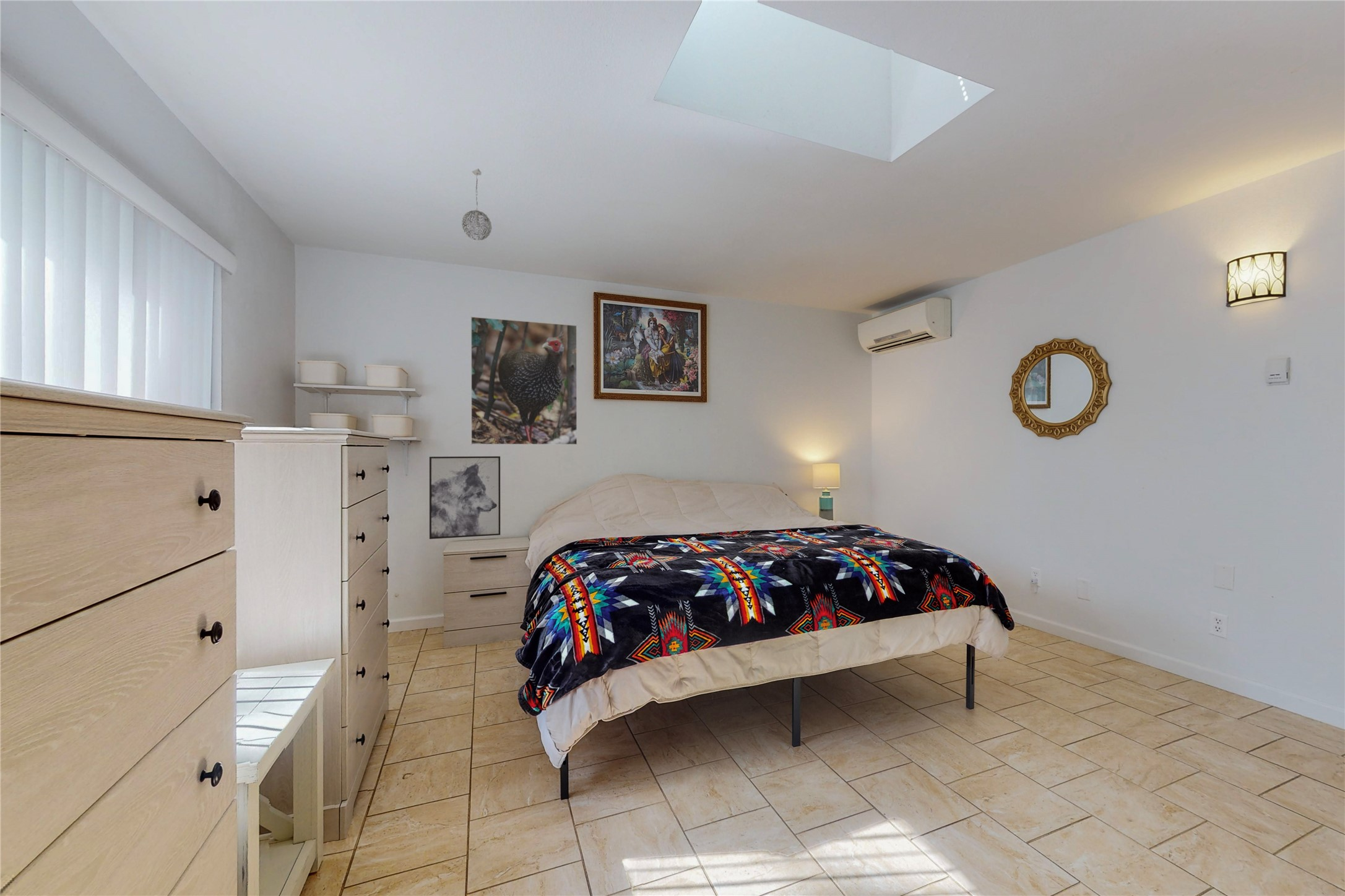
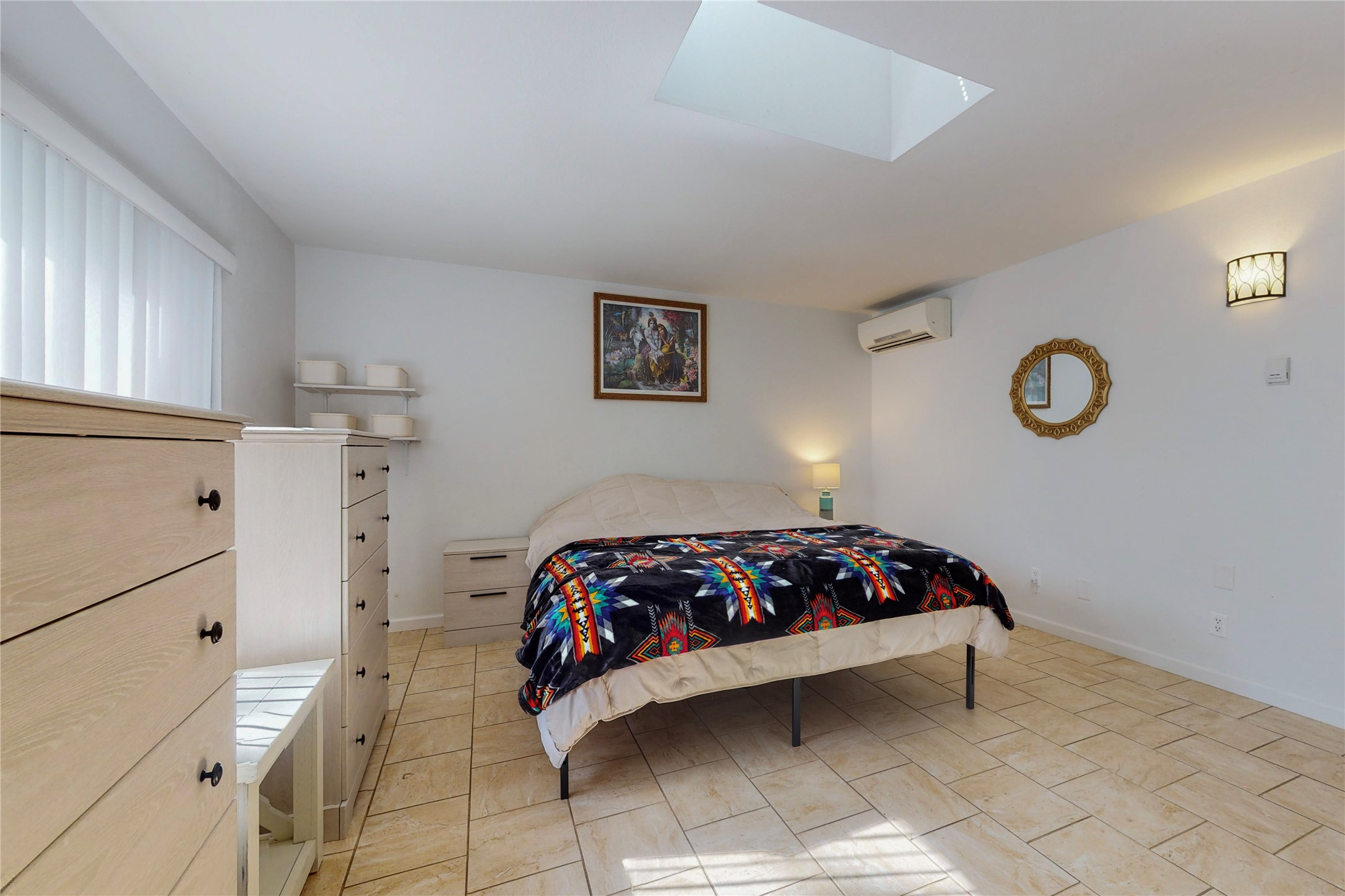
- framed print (525, 383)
- wall art (465, 496)
- pendant light (477, 204)
